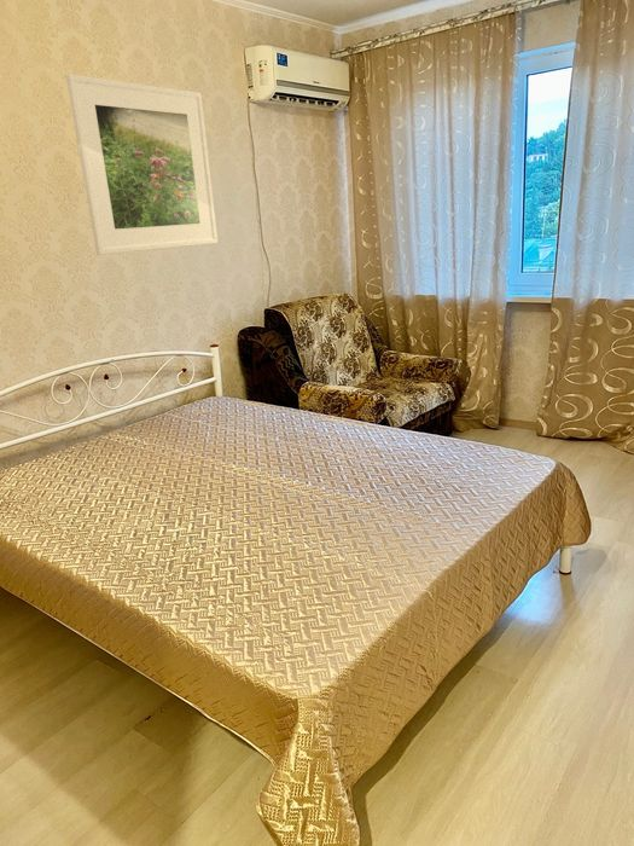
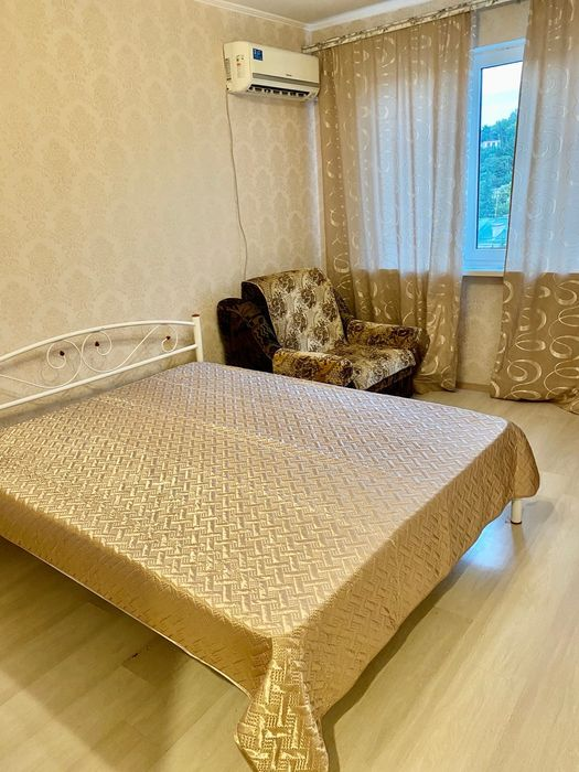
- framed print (151, 169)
